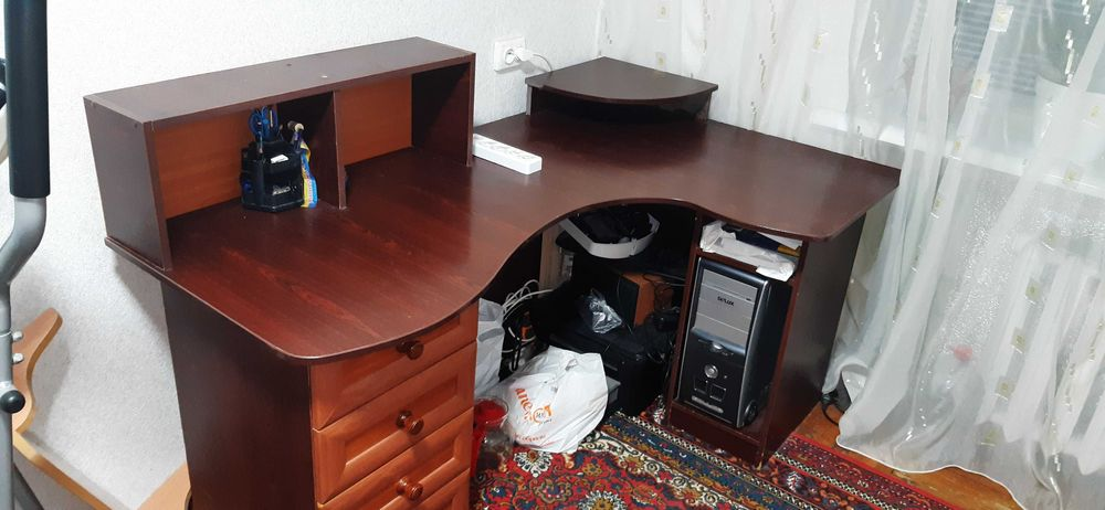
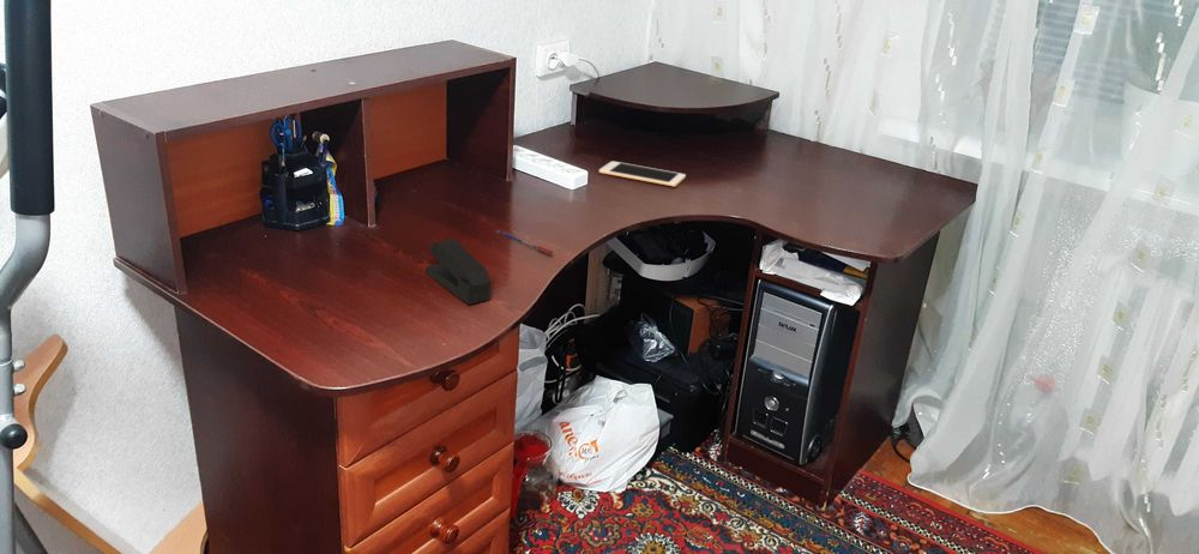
+ stapler (457, 267)
+ pen (523, 241)
+ cell phone (641, 173)
